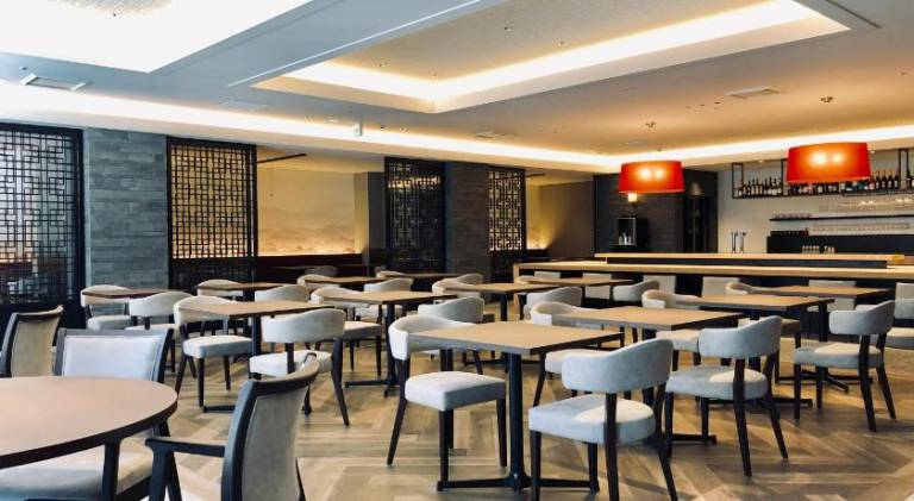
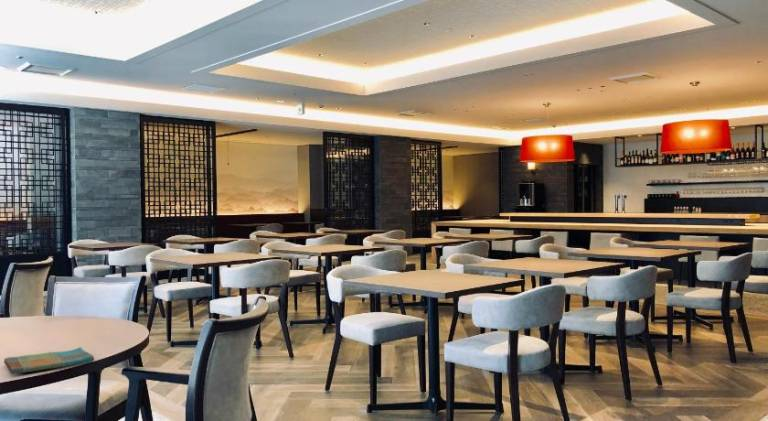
+ dish towel (49, 359)
